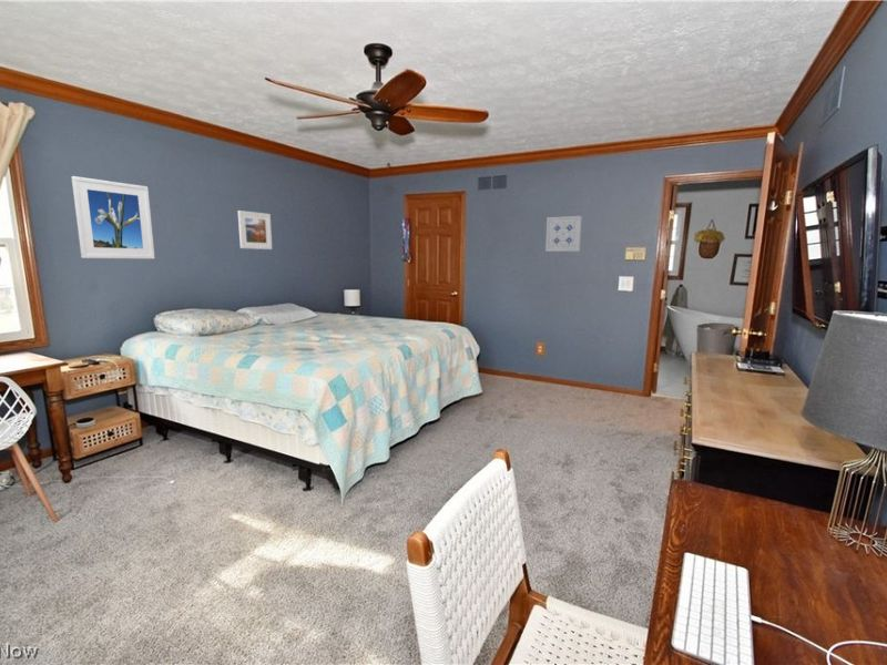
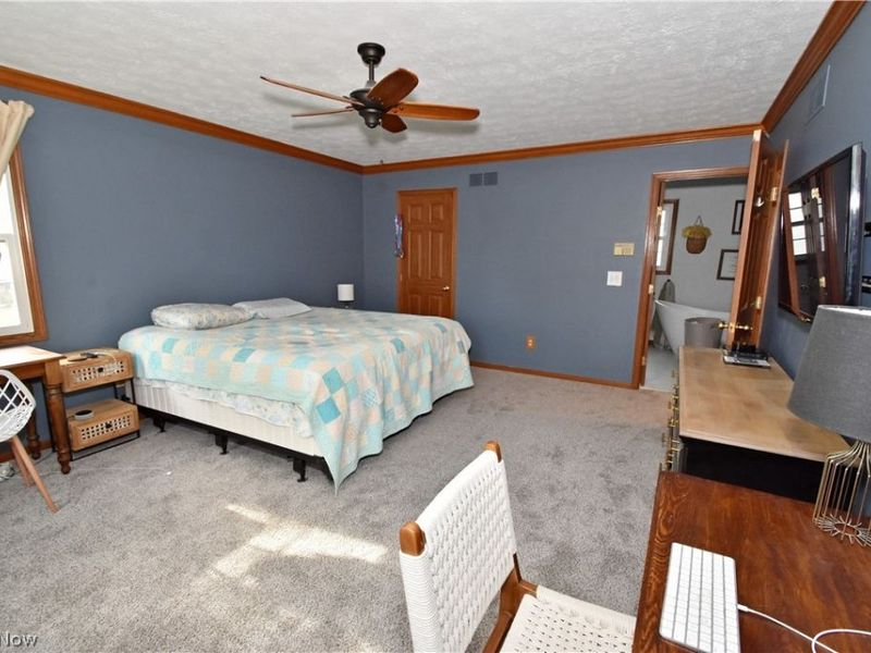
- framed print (115, 221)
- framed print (255, 231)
- wall art (563, 234)
